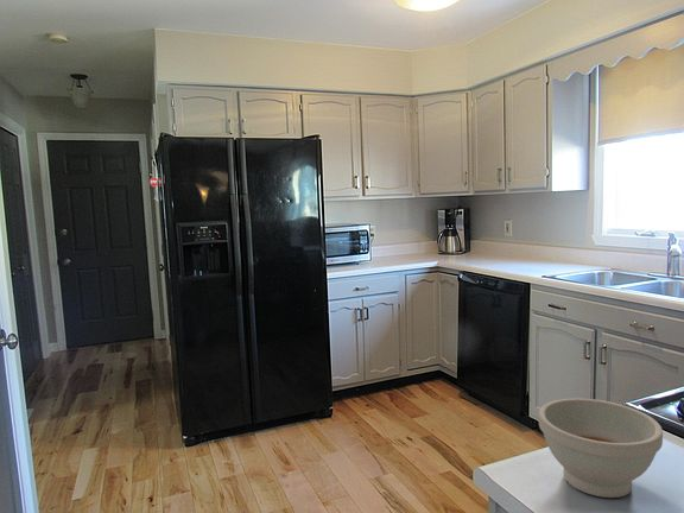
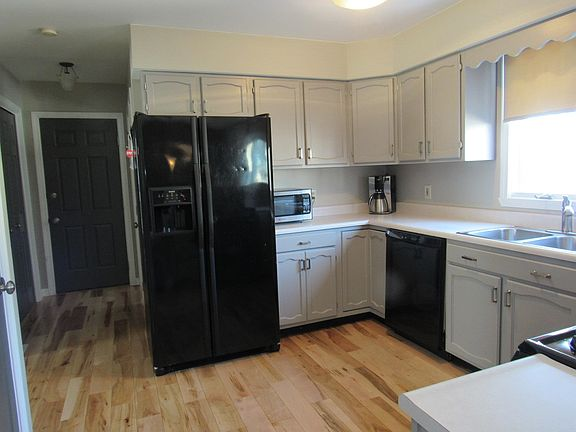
- bowl (596, 449)
